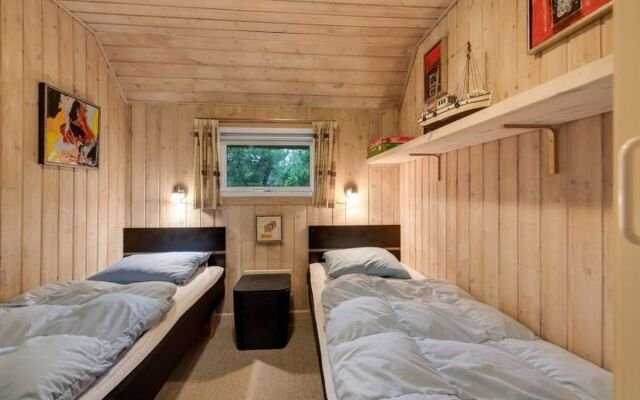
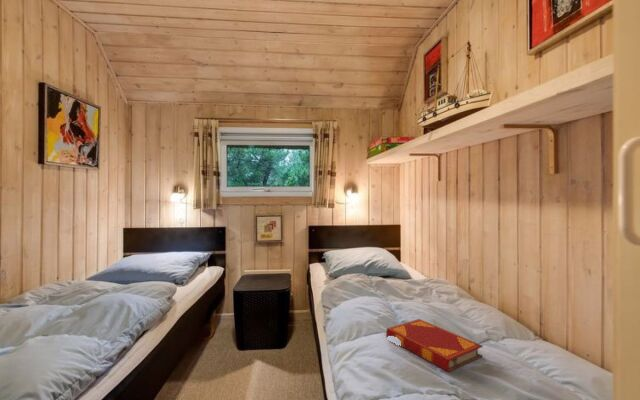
+ hardback book (431, 341)
